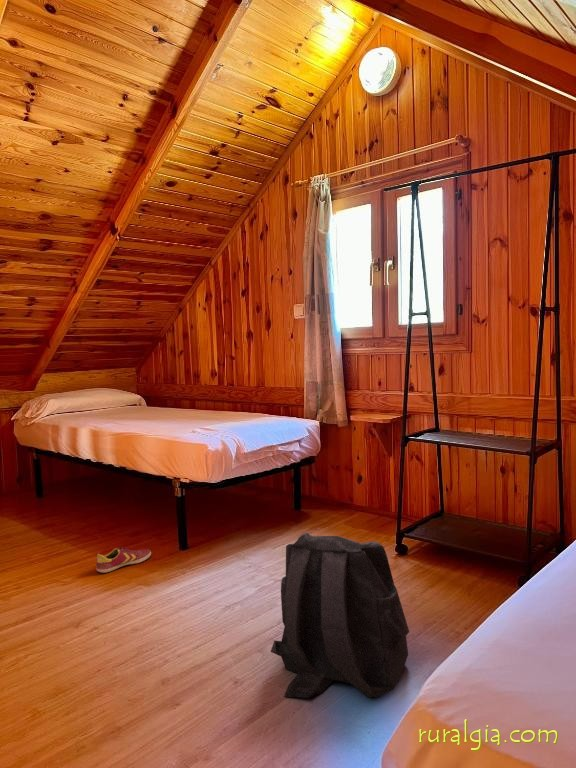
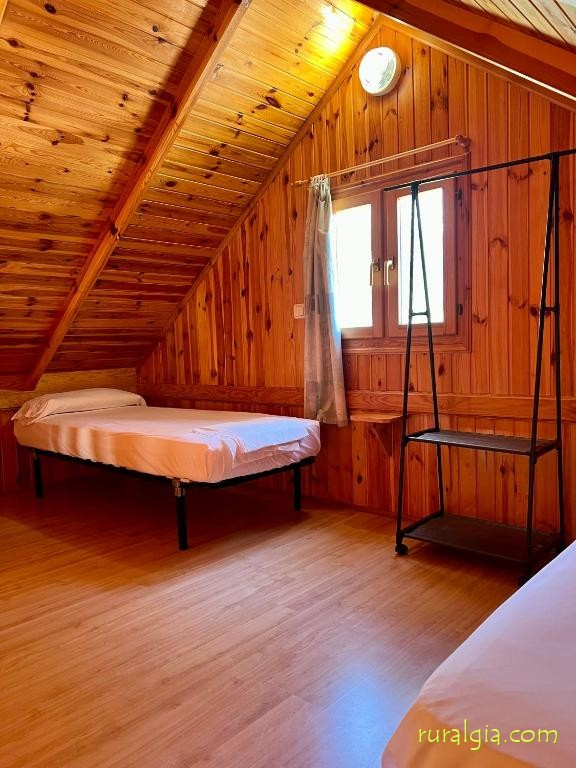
- backpack (339, 600)
- shoe (124, 555)
